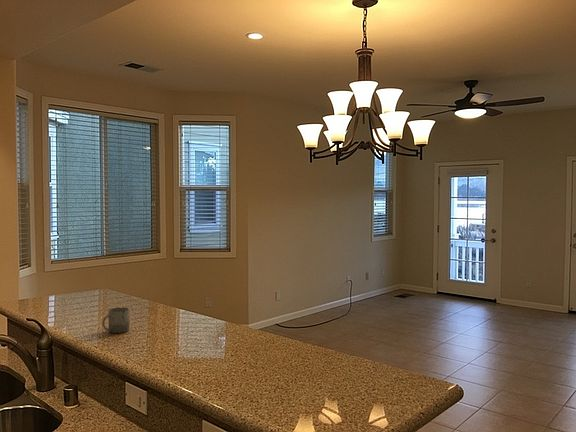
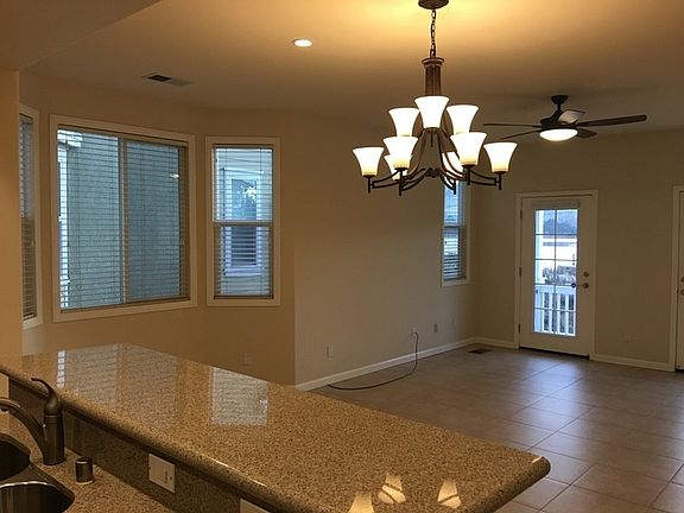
- cup (115, 320)
